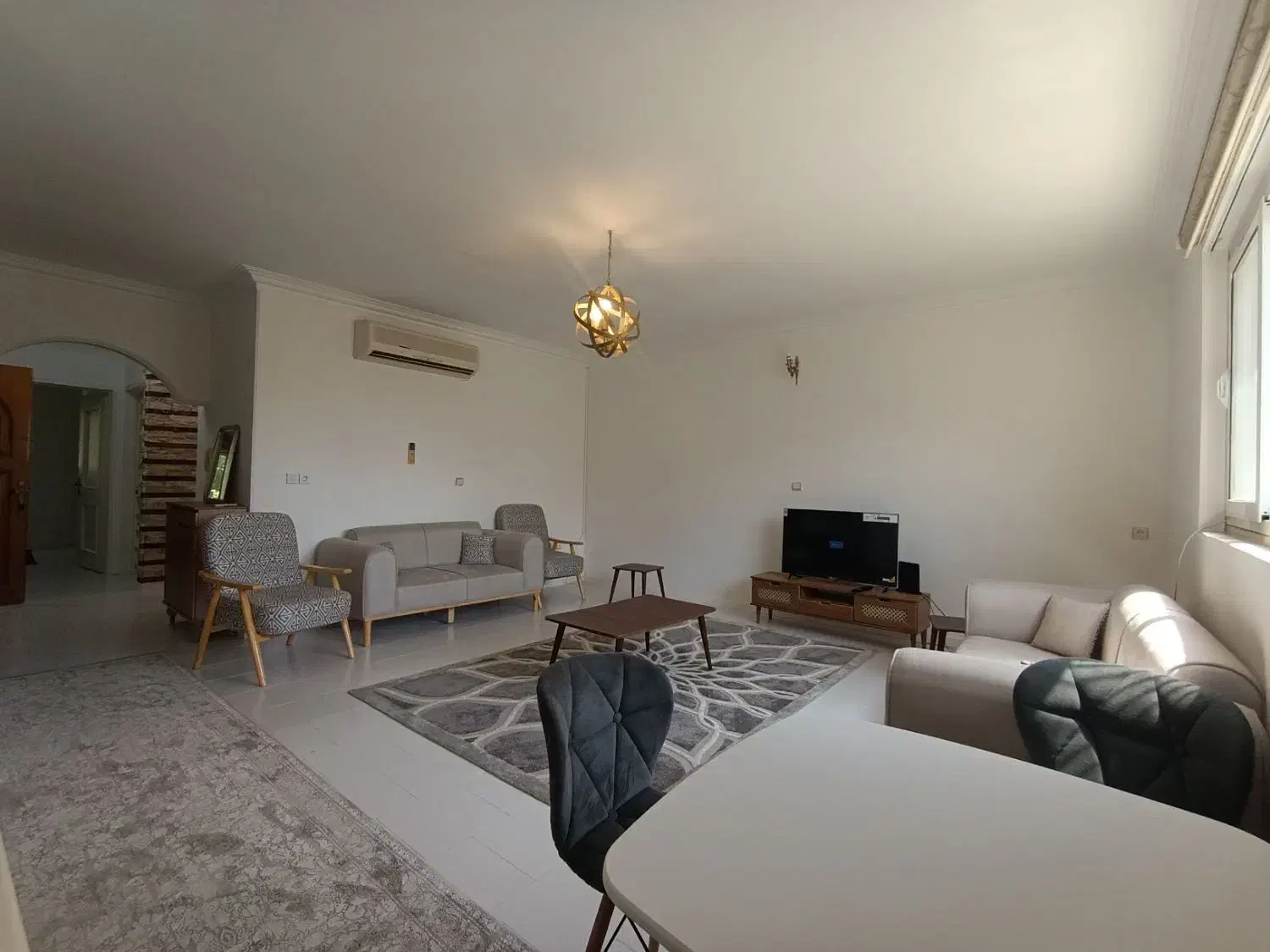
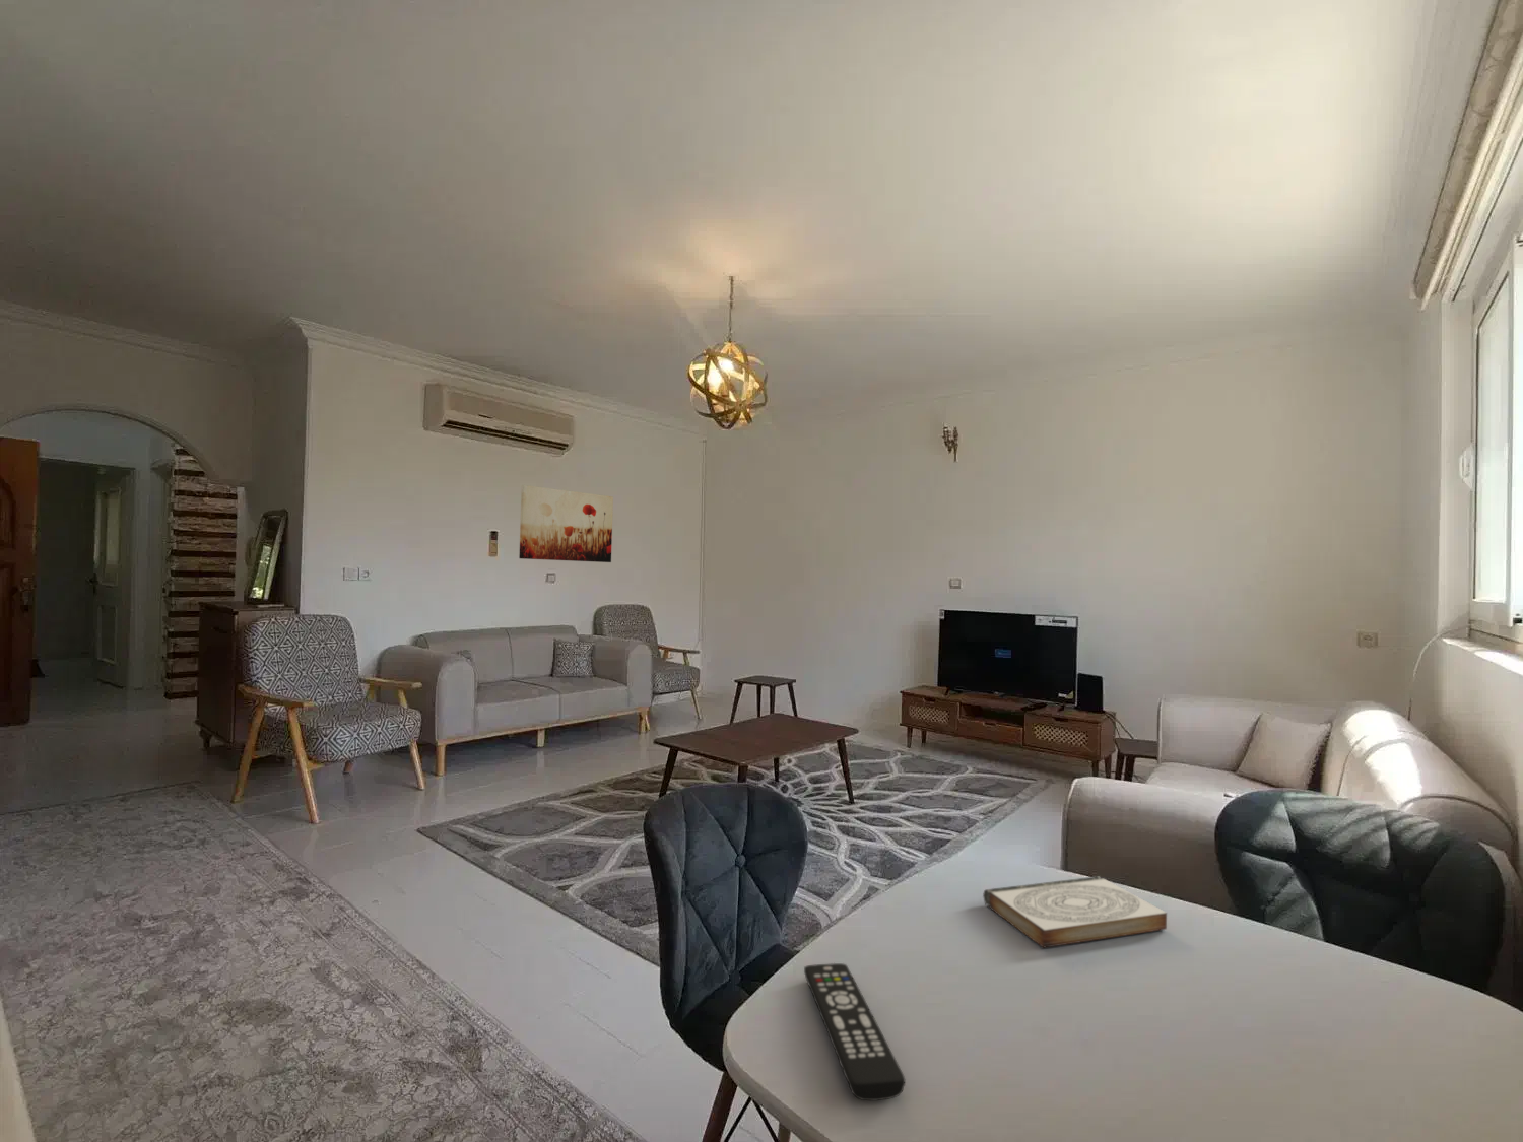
+ wall art (568, 525)
+ remote control (848, 1022)
+ book (1071, 908)
